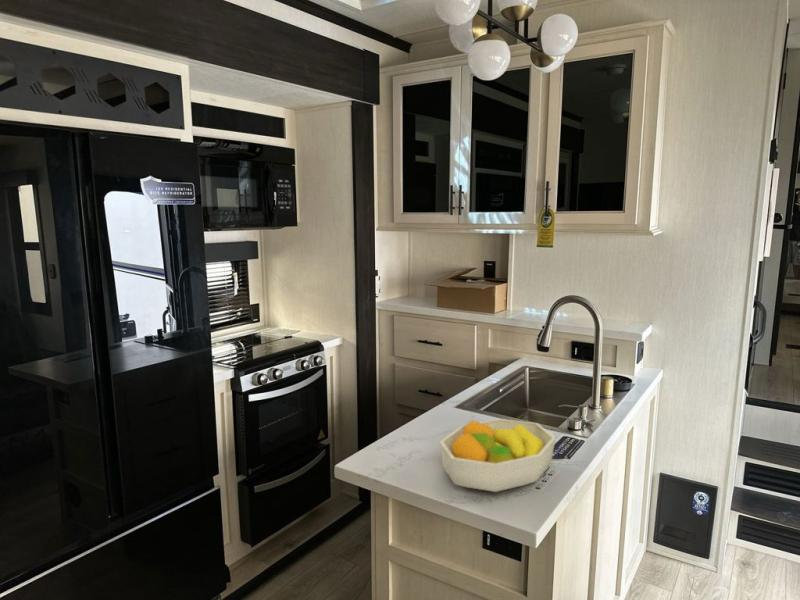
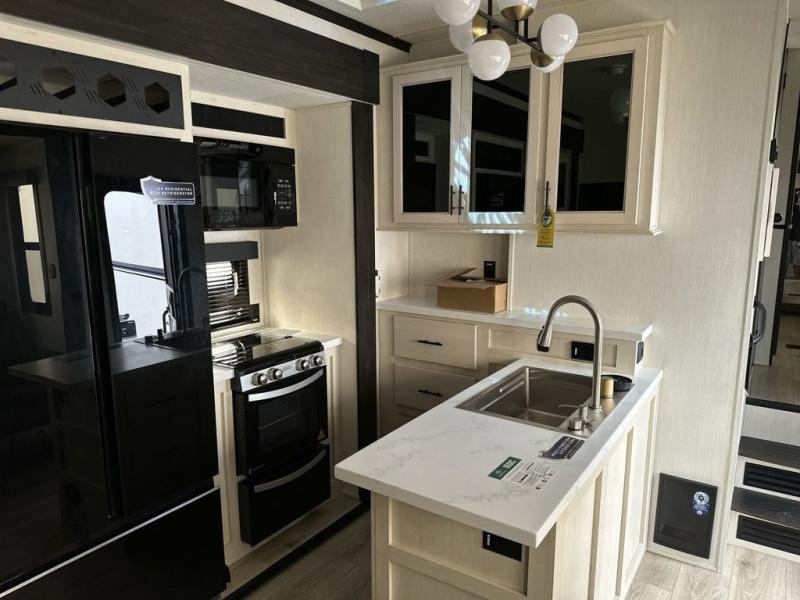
- fruit bowl (498, 448)
